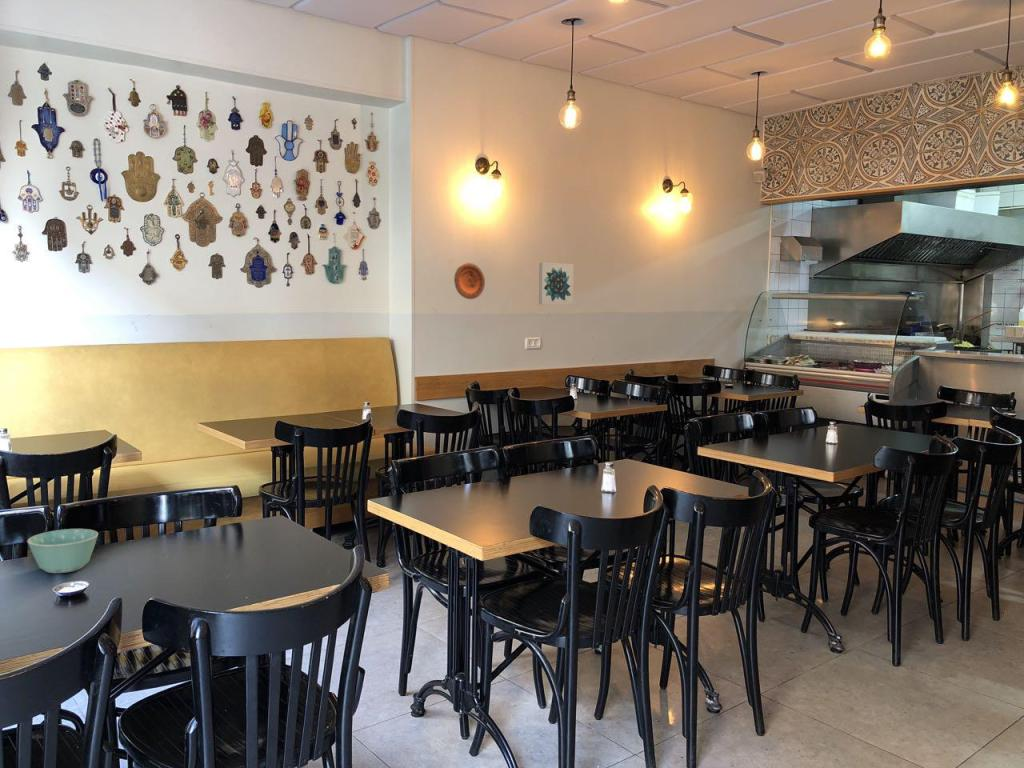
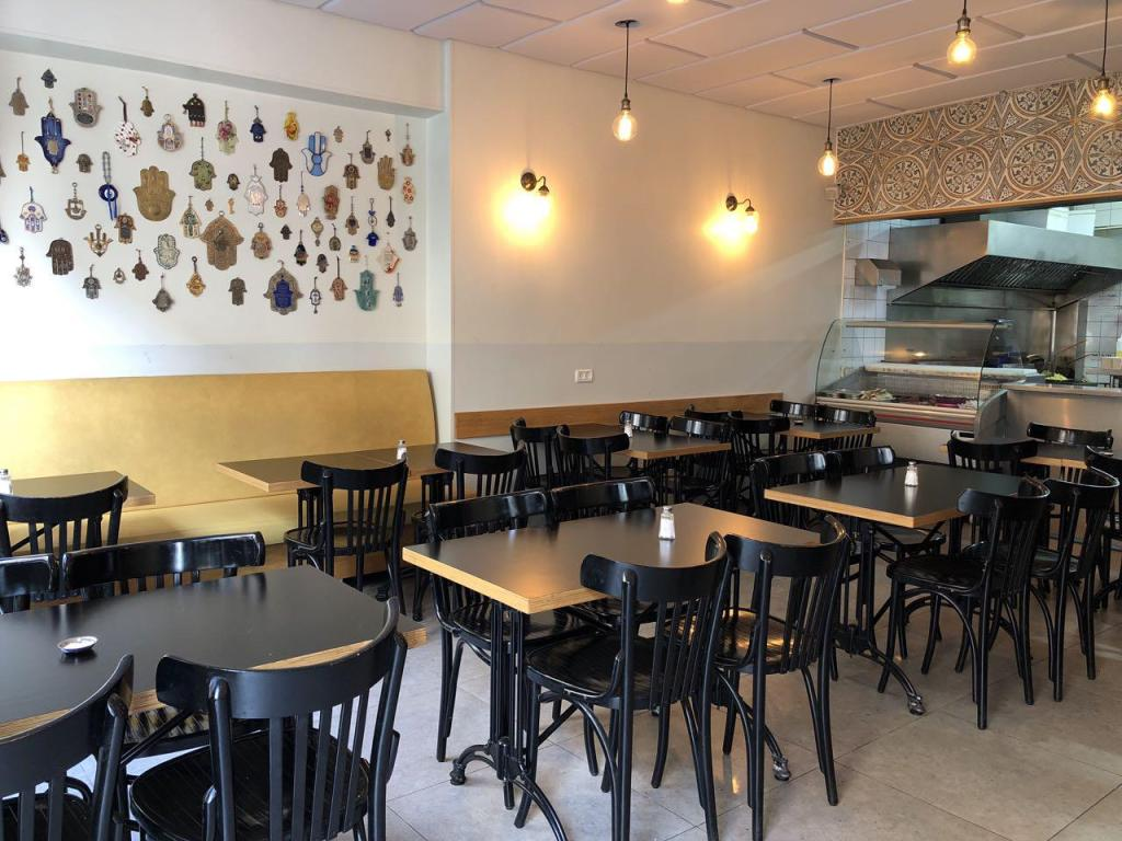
- decorative plate (469, 281)
- bowl (63, 552)
- wall art (556, 284)
